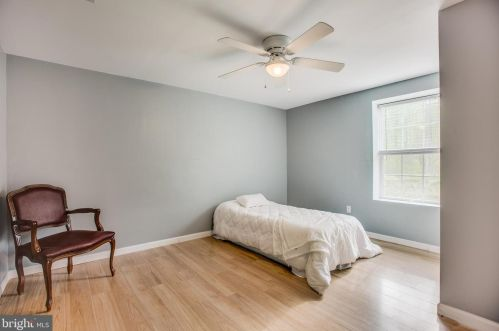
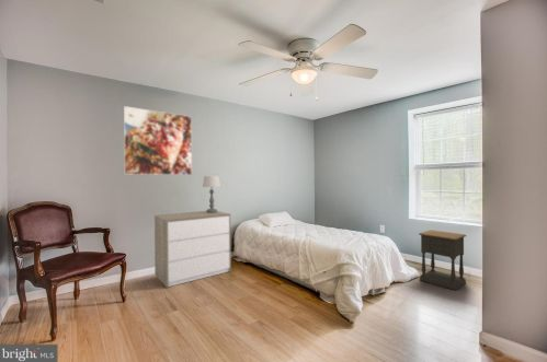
+ nightstand (442, 255)
+ dresser (193, 243)
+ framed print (160, 143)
+ table lamp (212, 194)
